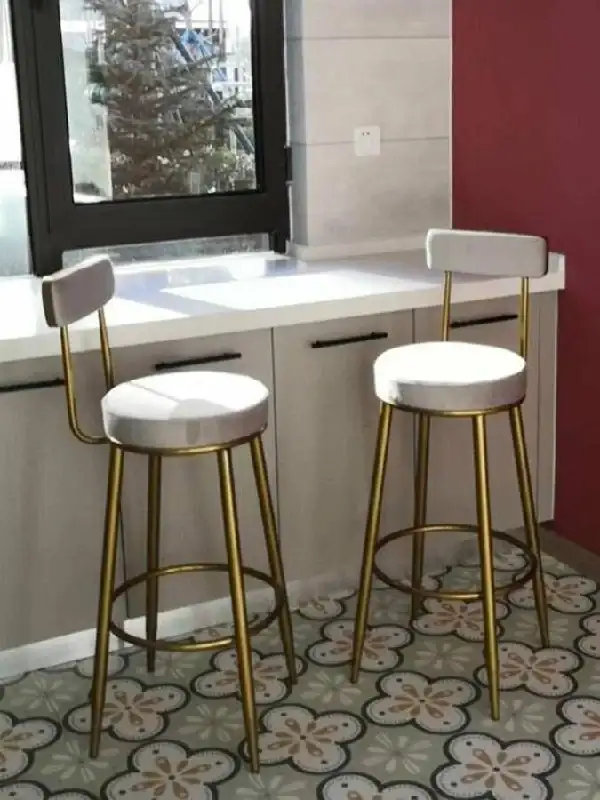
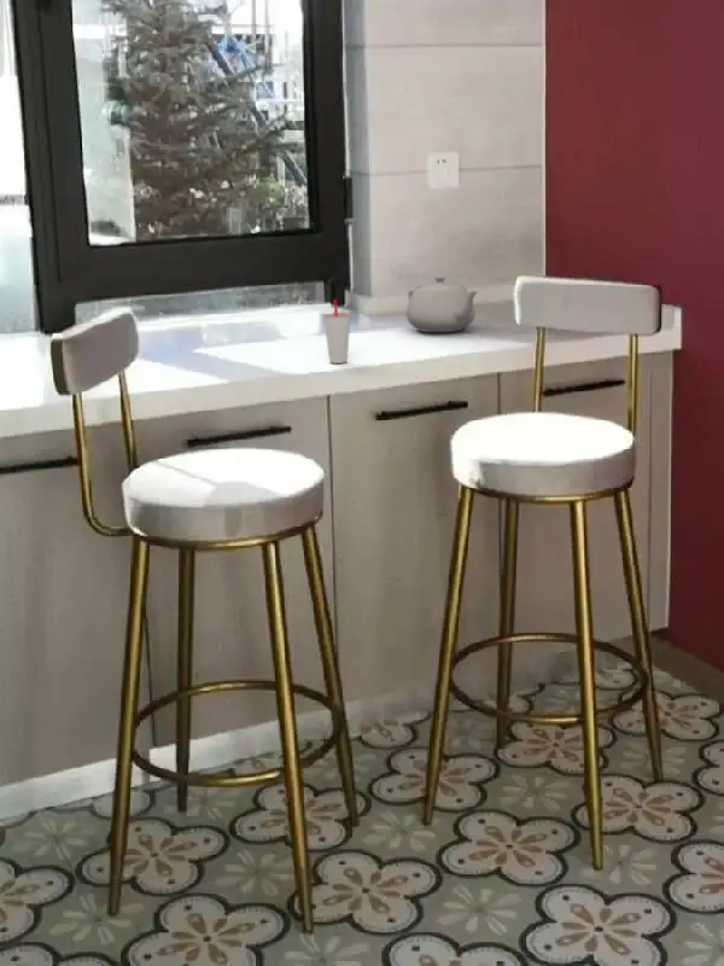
+ teapot (443, 302)
+ cup (337, 330)
